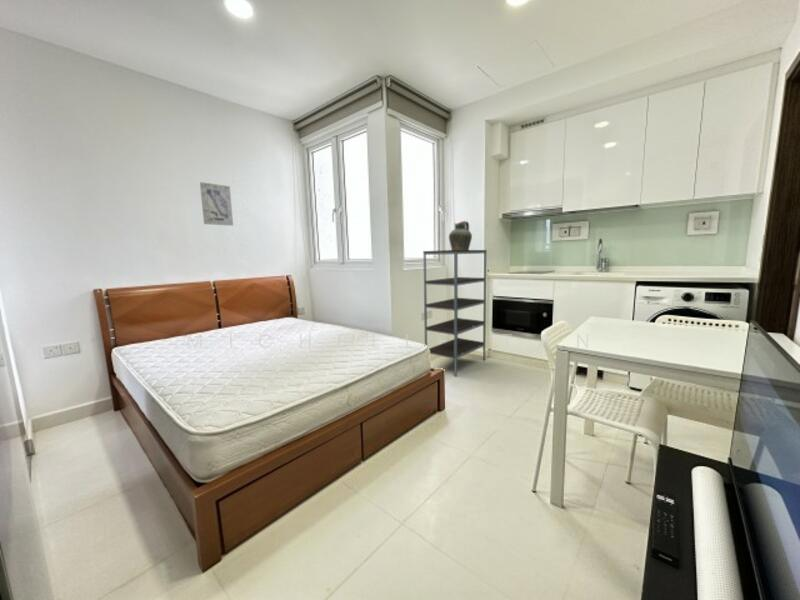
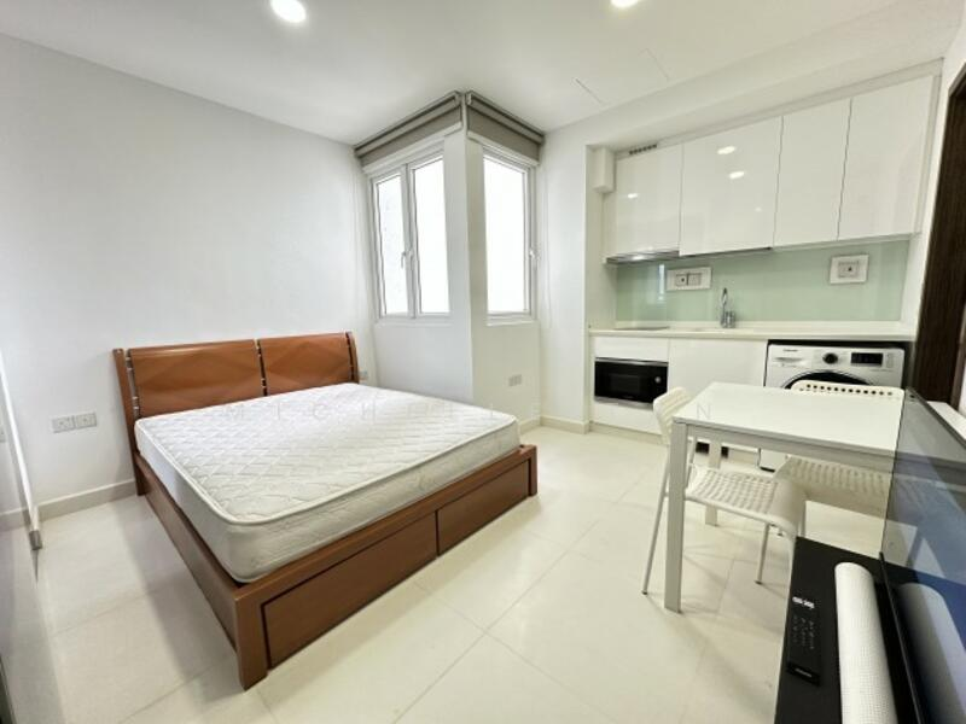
- wall art (217, 204)
- ceramic jug (460, 235)
- shelving unit (456, 308)
